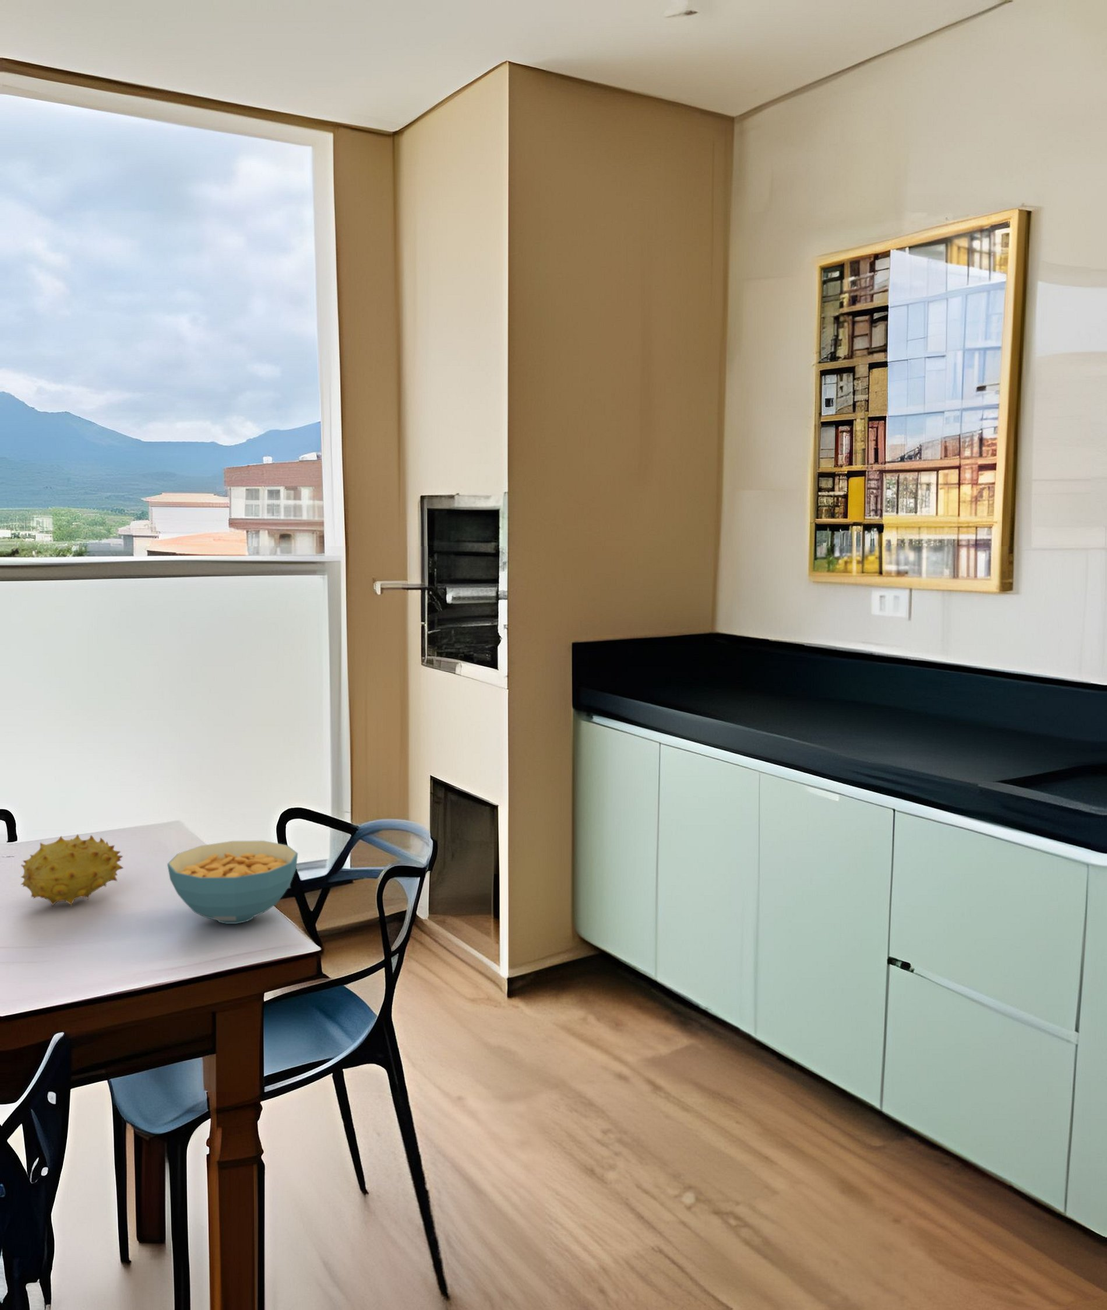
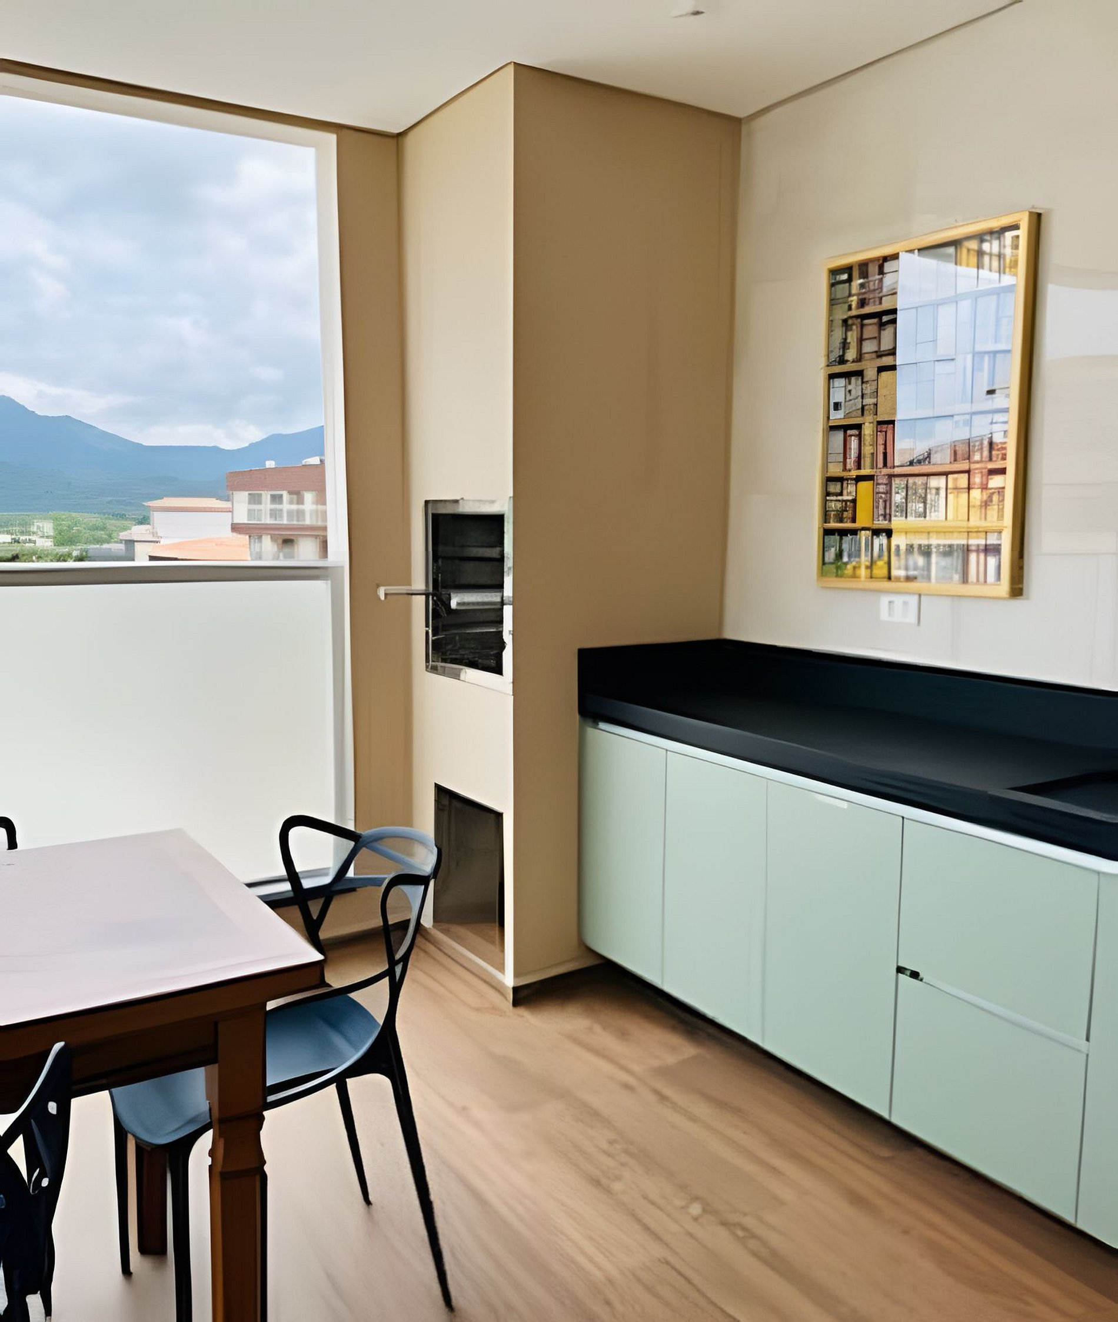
- cereal bowl (234, 888)
- fruit (72, 867)
